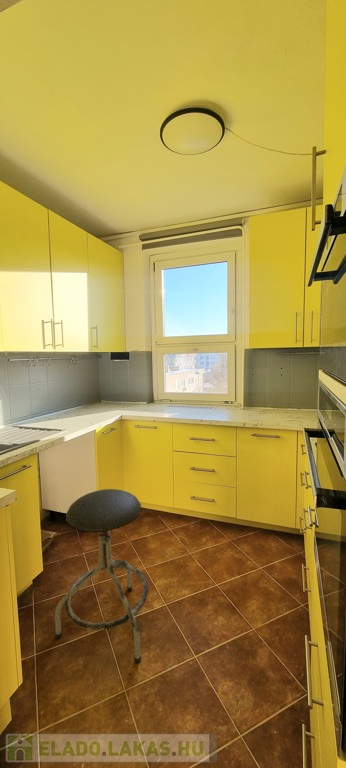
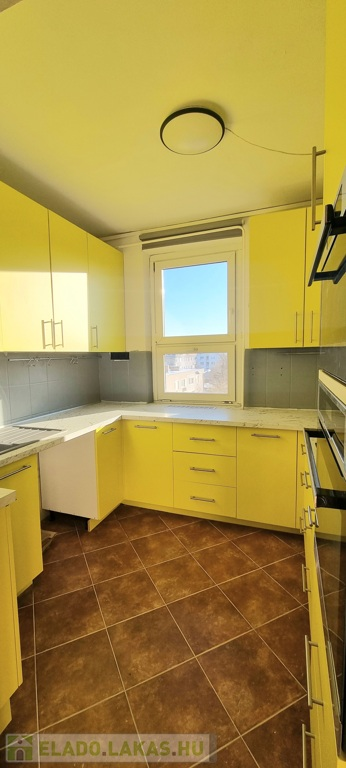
- stool (100, 563)
